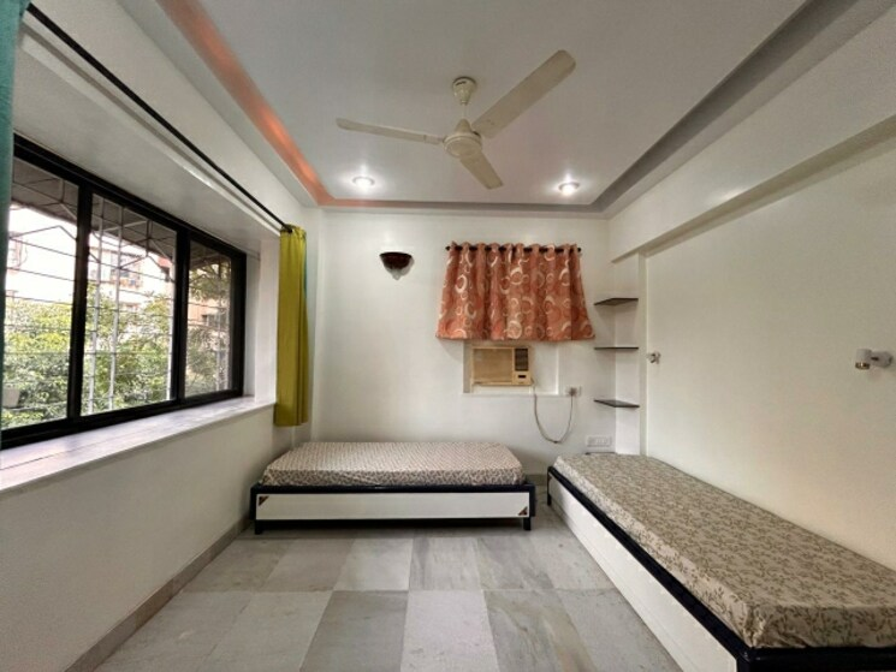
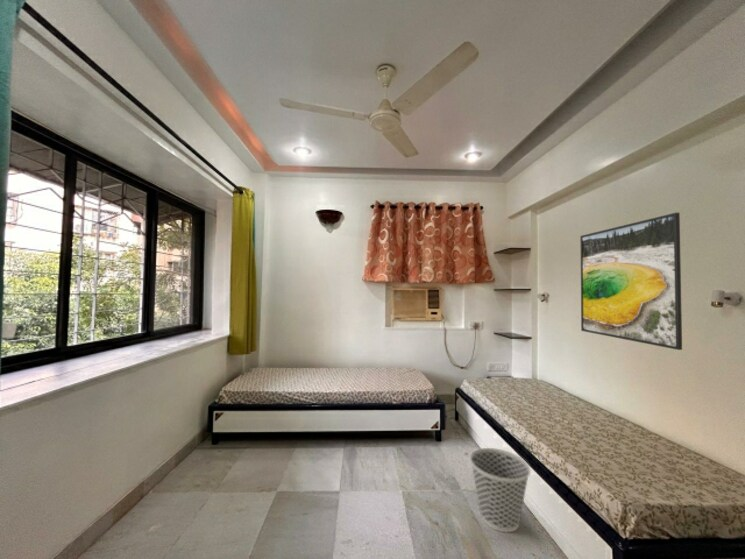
+ wastebasket (499, 490)
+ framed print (621, 282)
